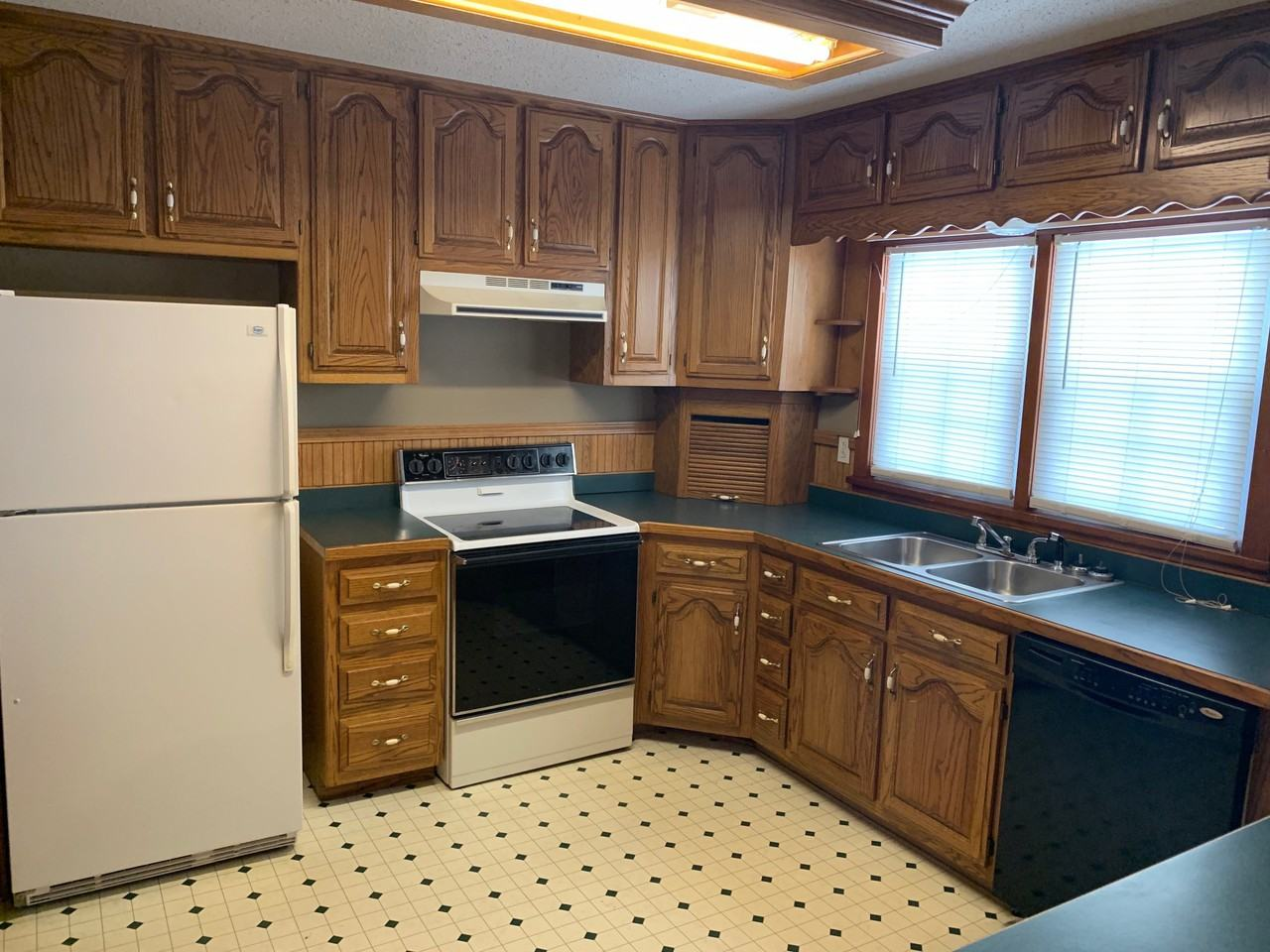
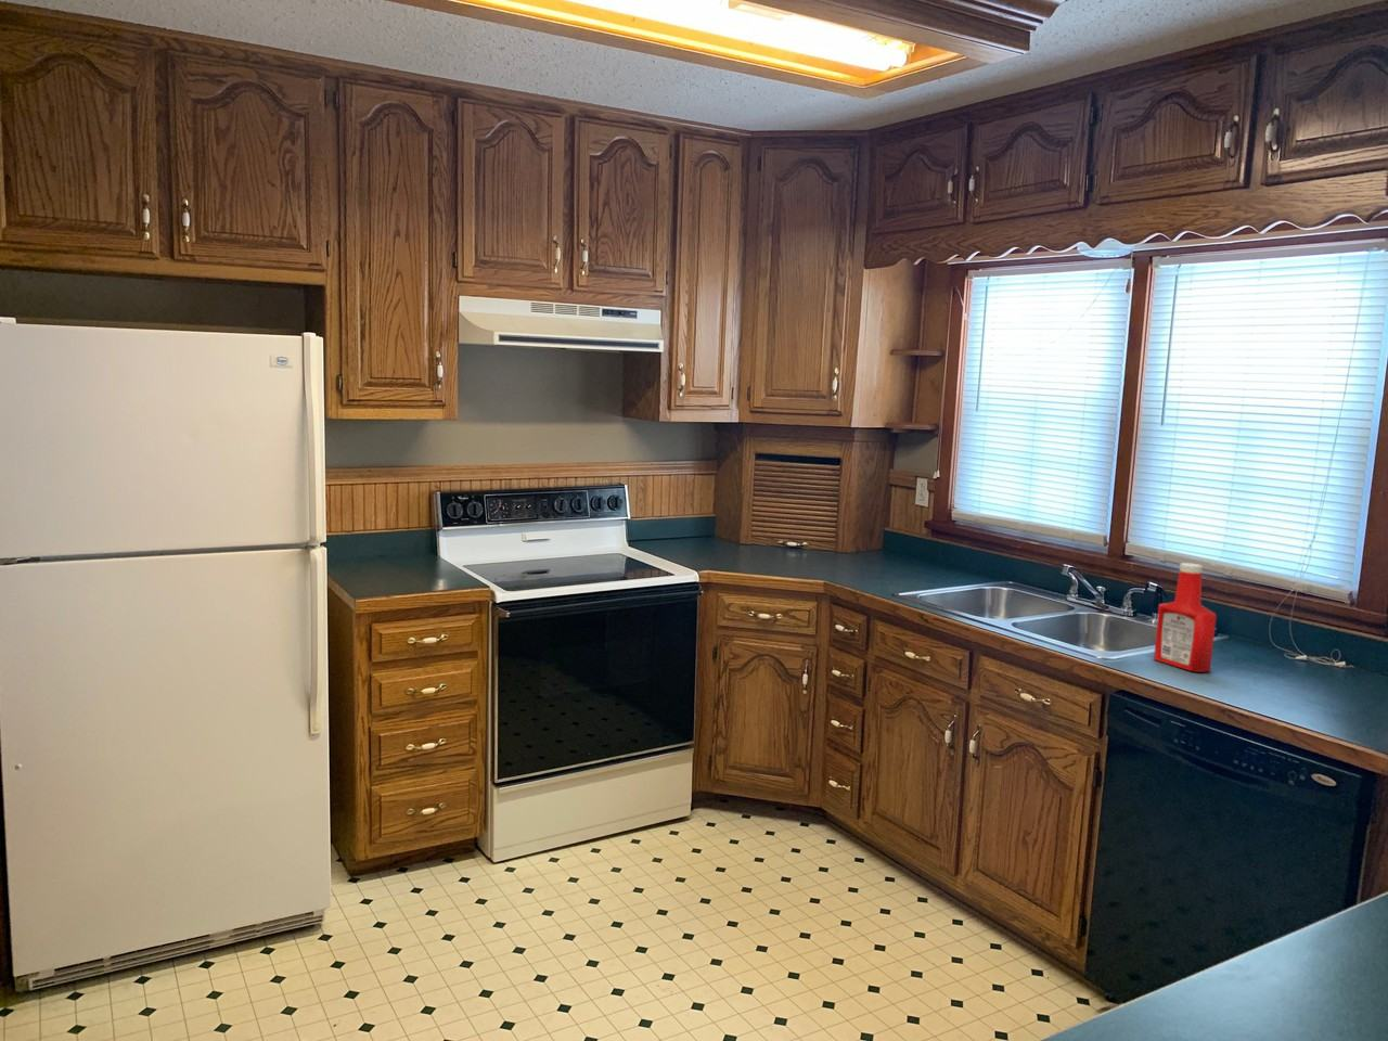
+ soap bottle (1186, 615)
